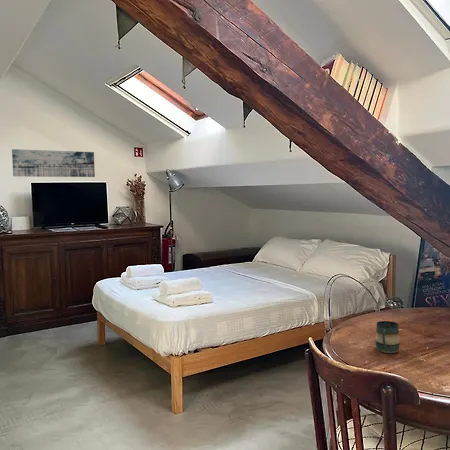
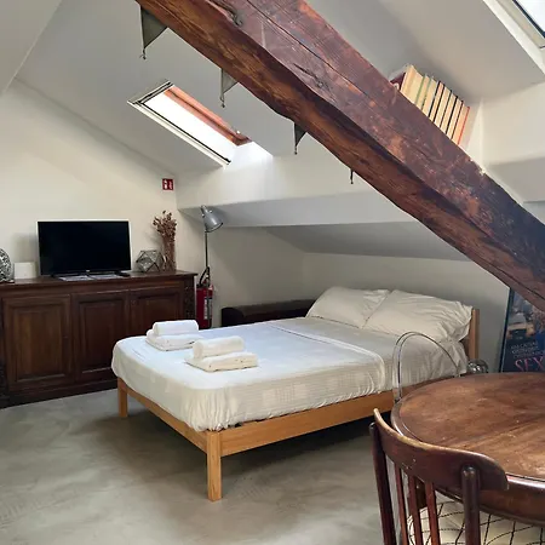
- wall art (55, 163)
- mug (386, 338)
